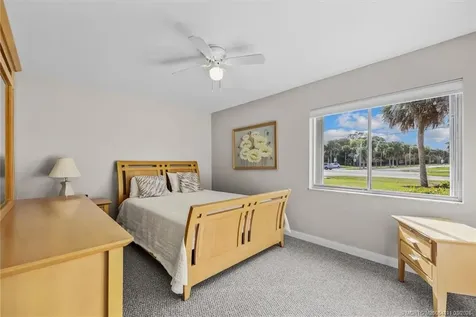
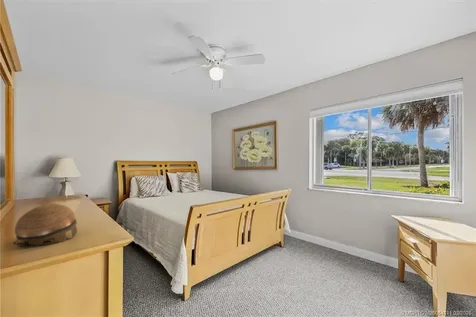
+ decorative bowl (48, 221)
